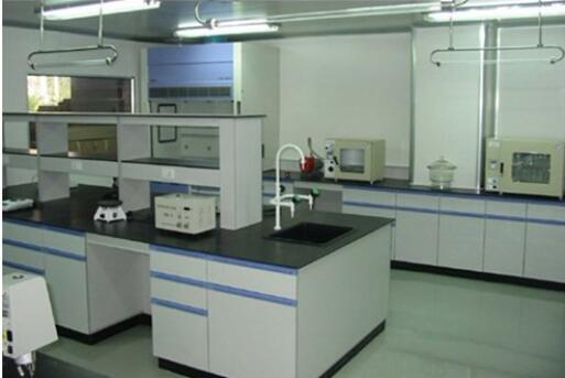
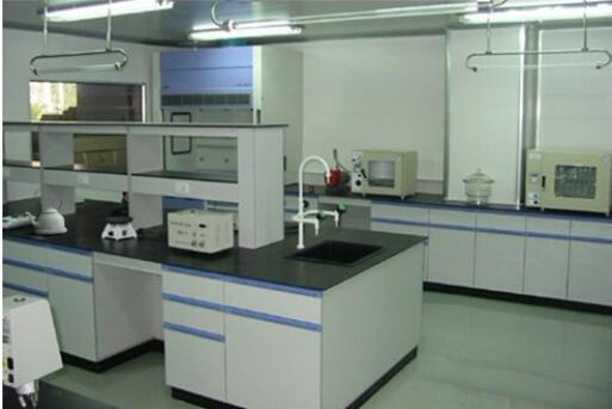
+ kettle (48, 215)
